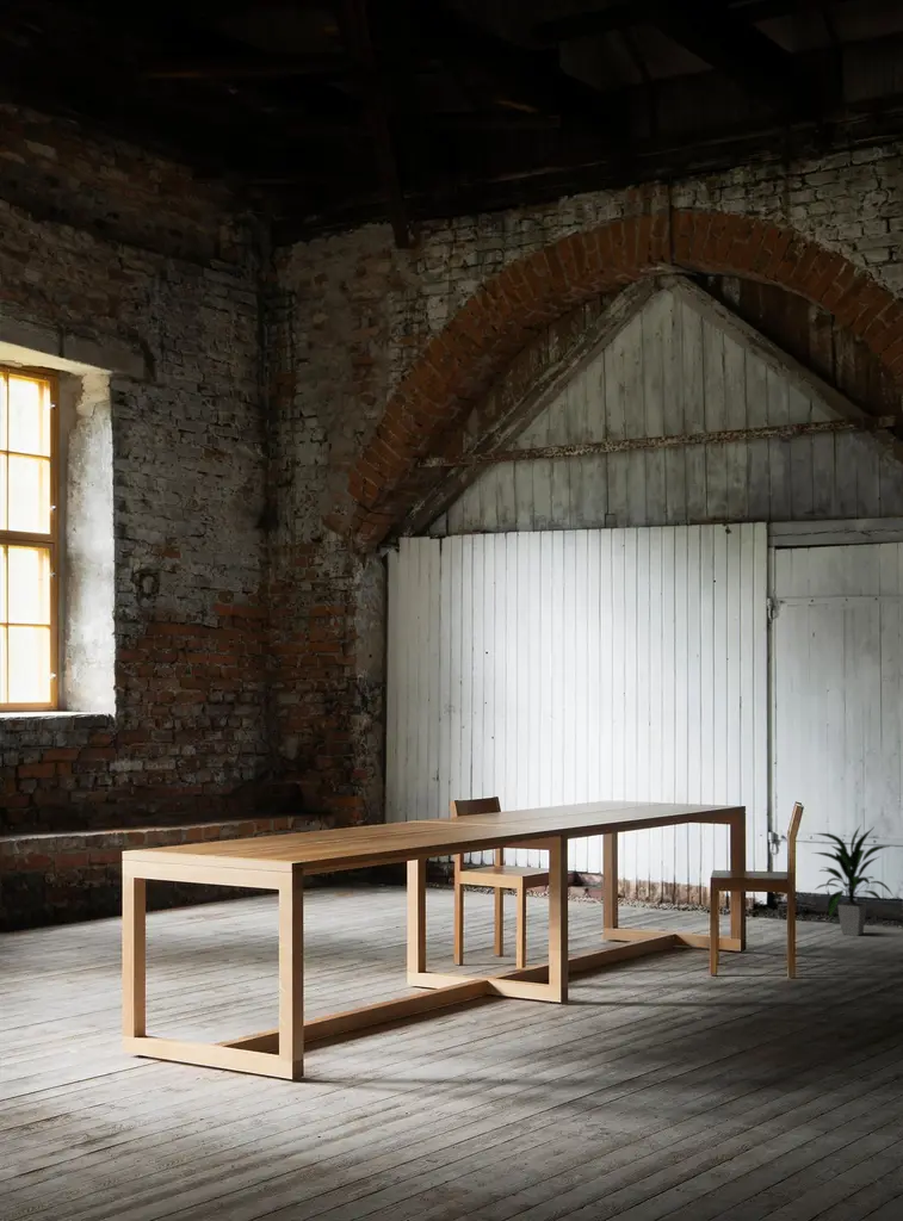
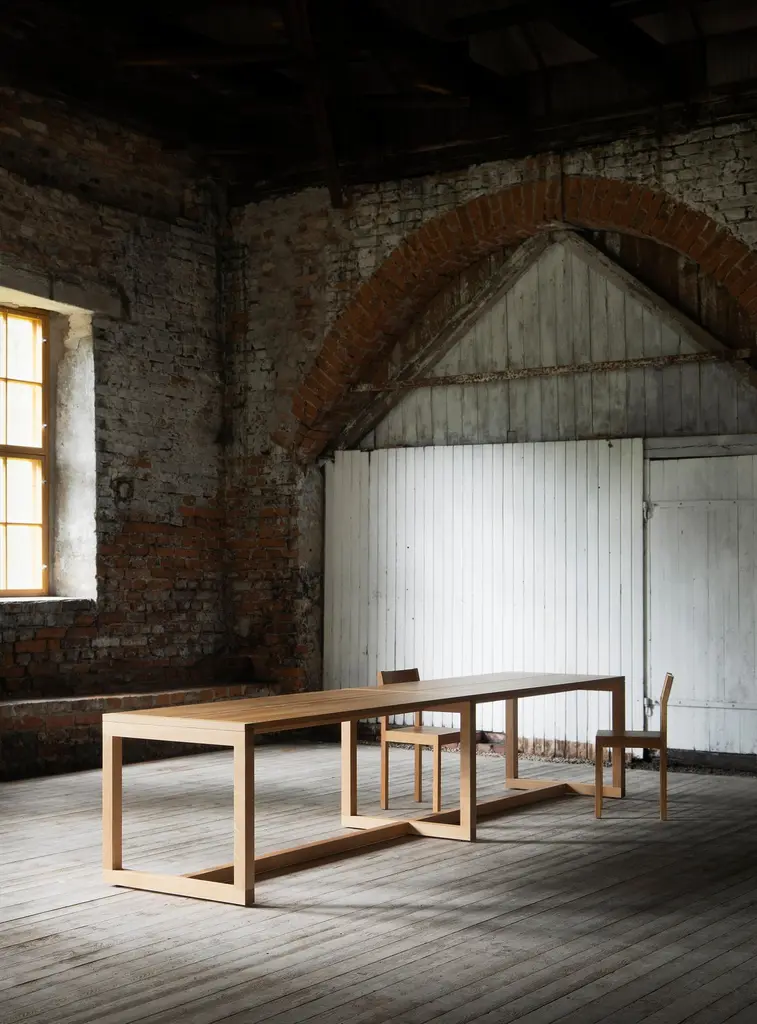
- indoor plant (848, 878)
